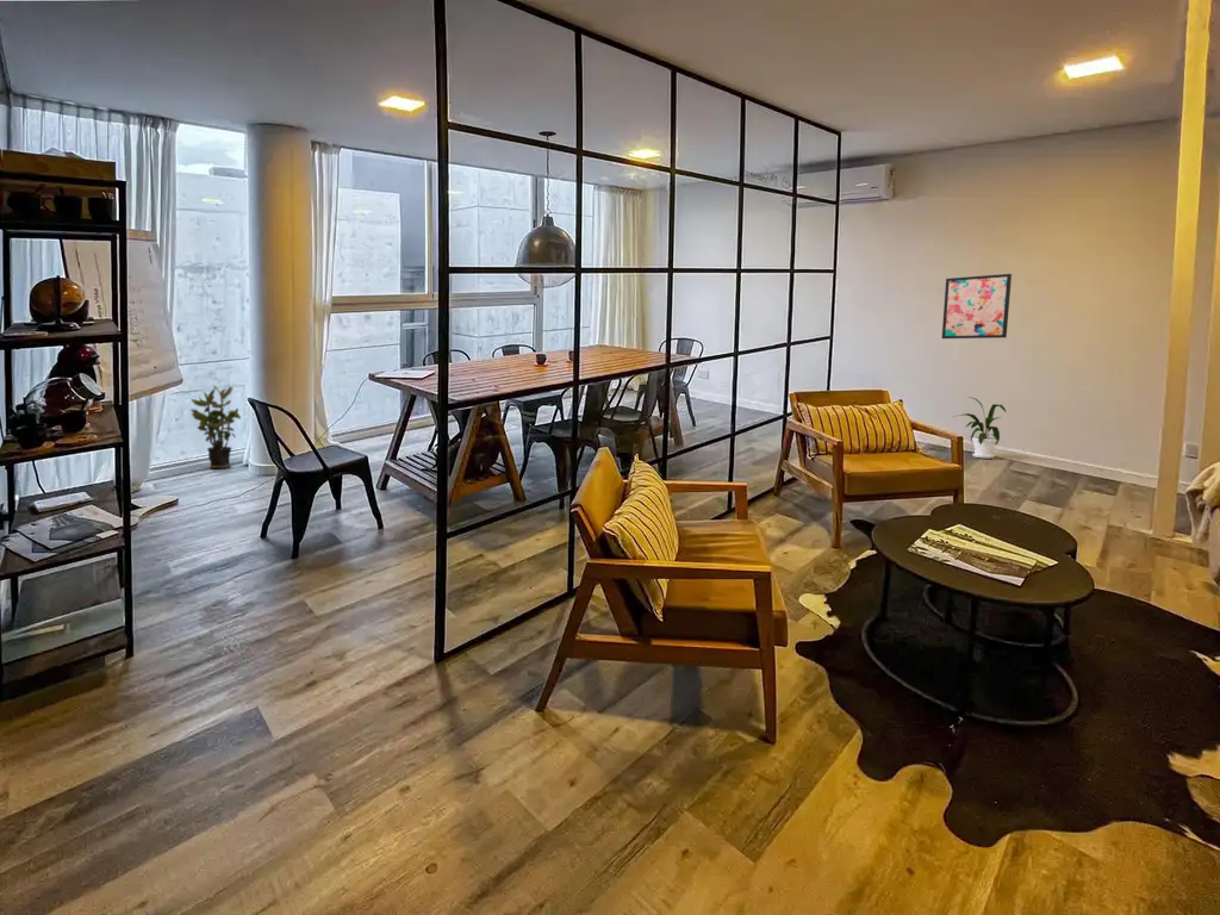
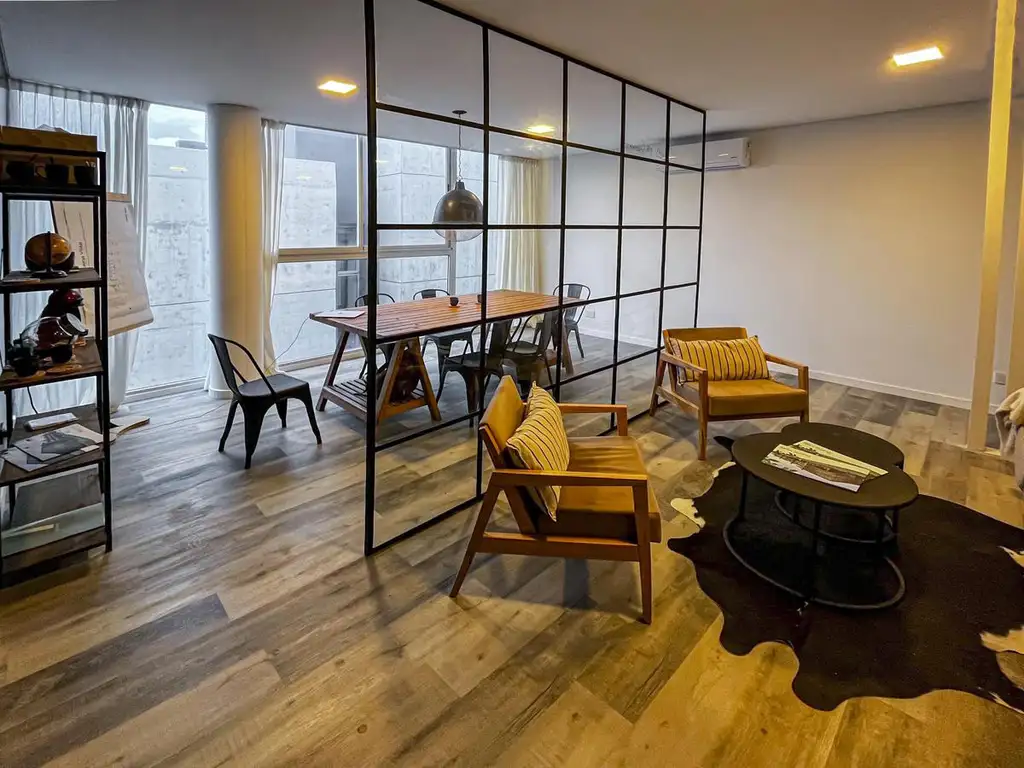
- wall art (975, 307)
- house plant (983, 427)
- potted plant (214, 427)
